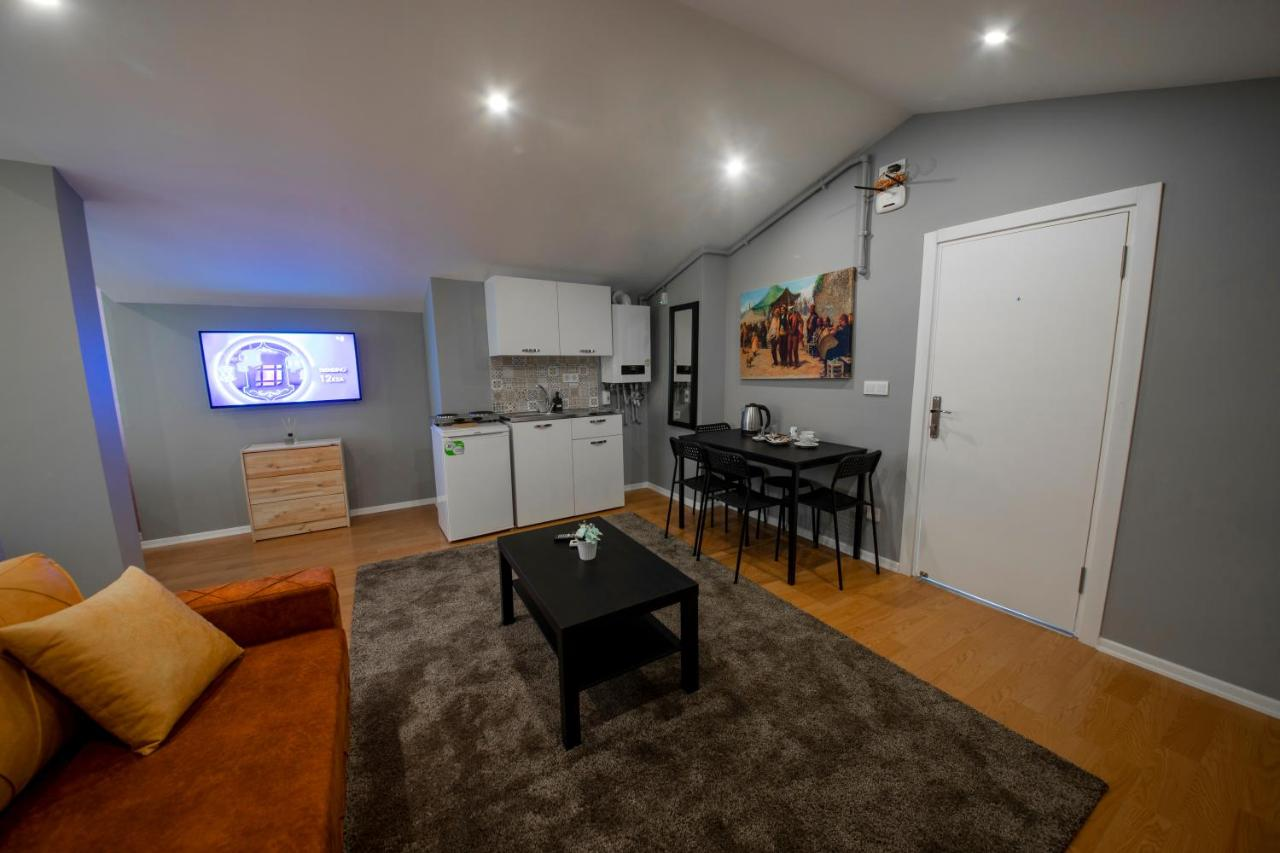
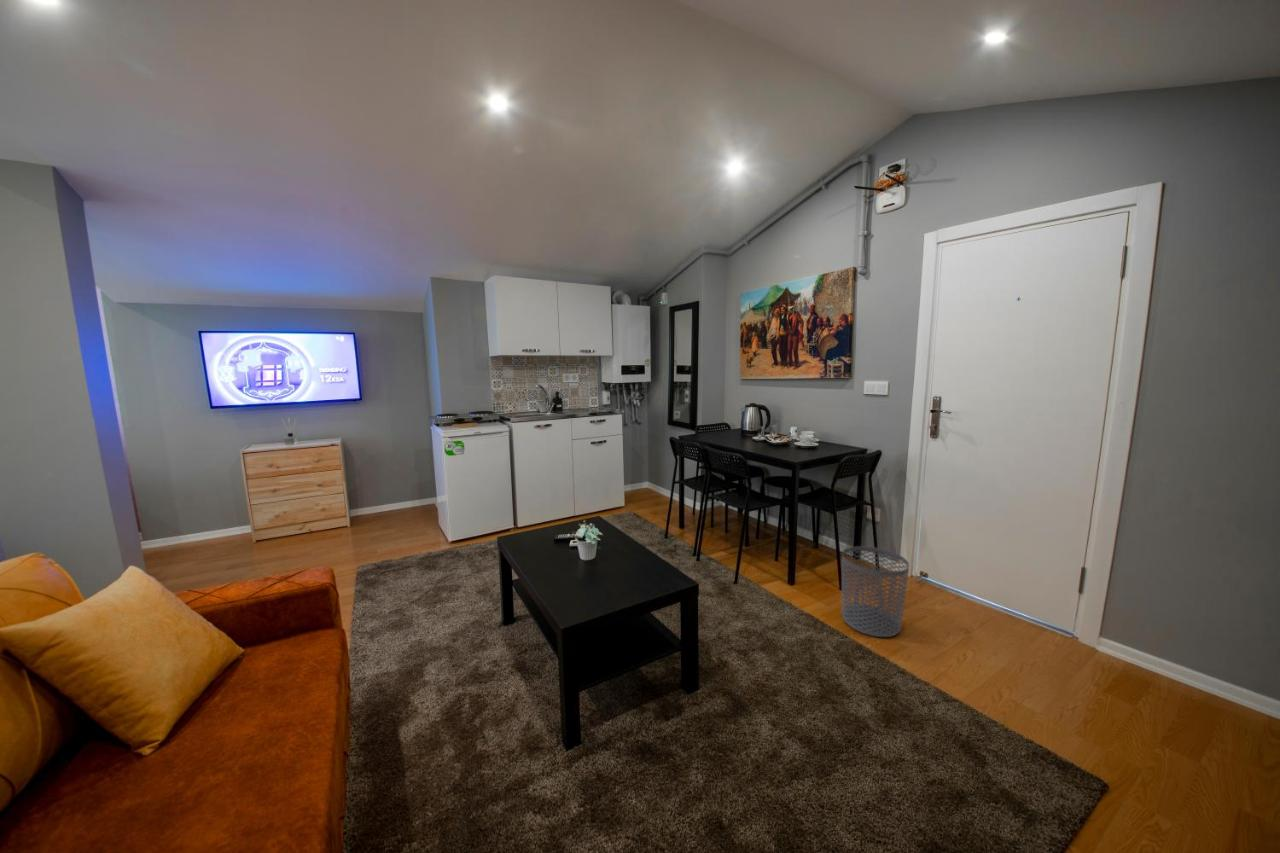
+ waste bin (872, 590)
